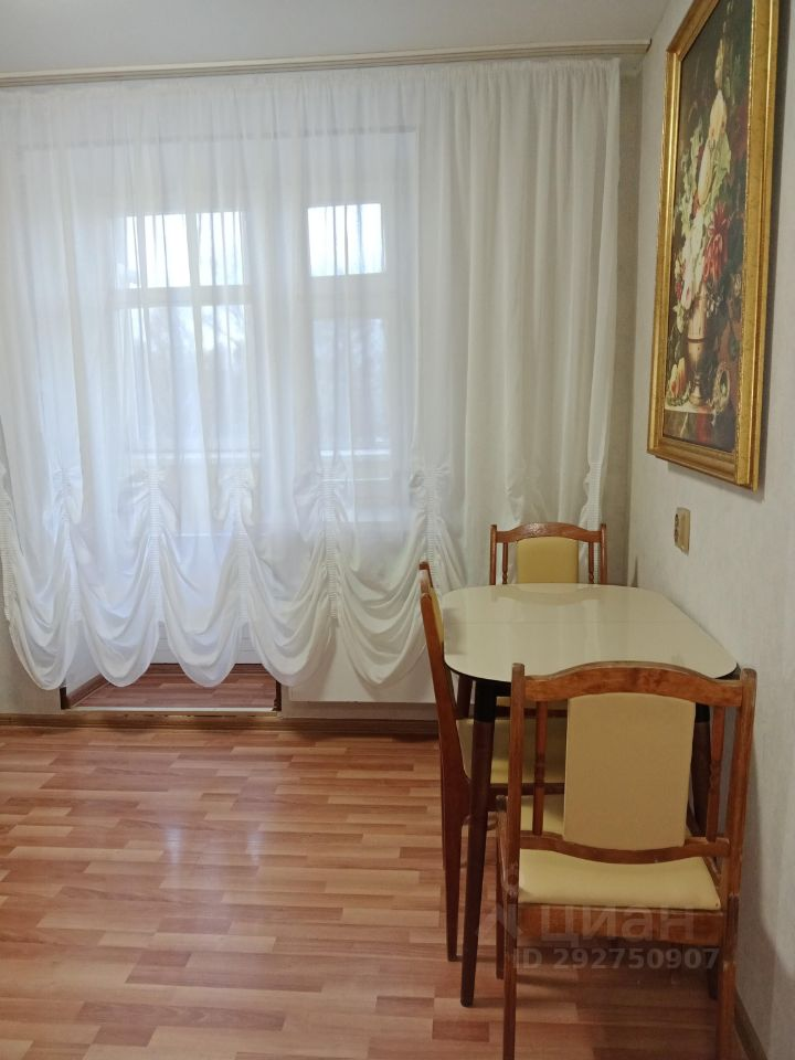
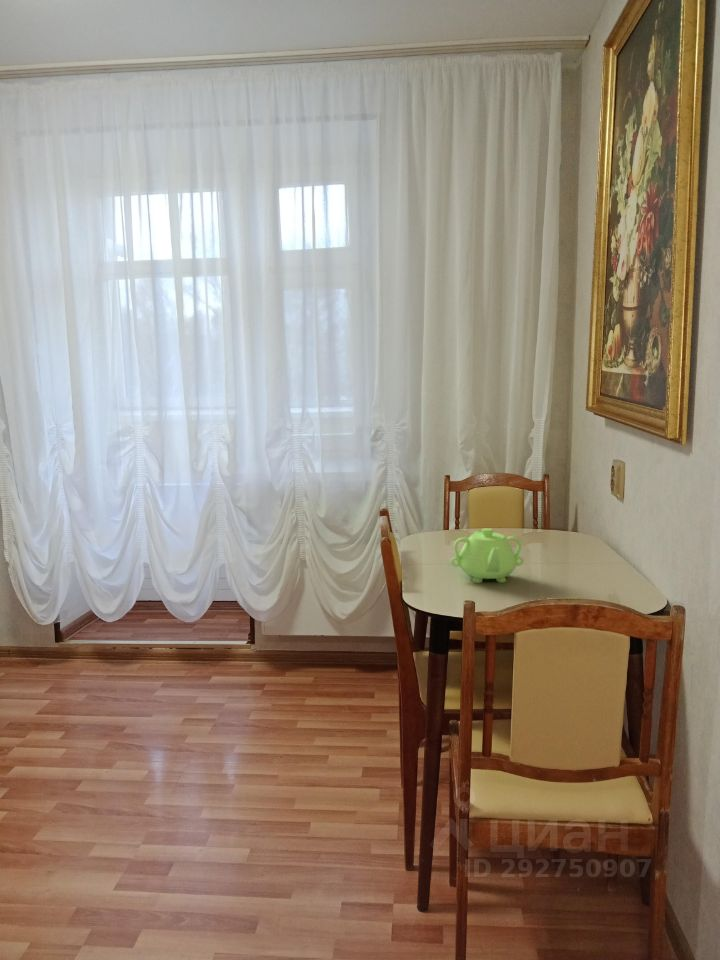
+ teapot (486, 552)
